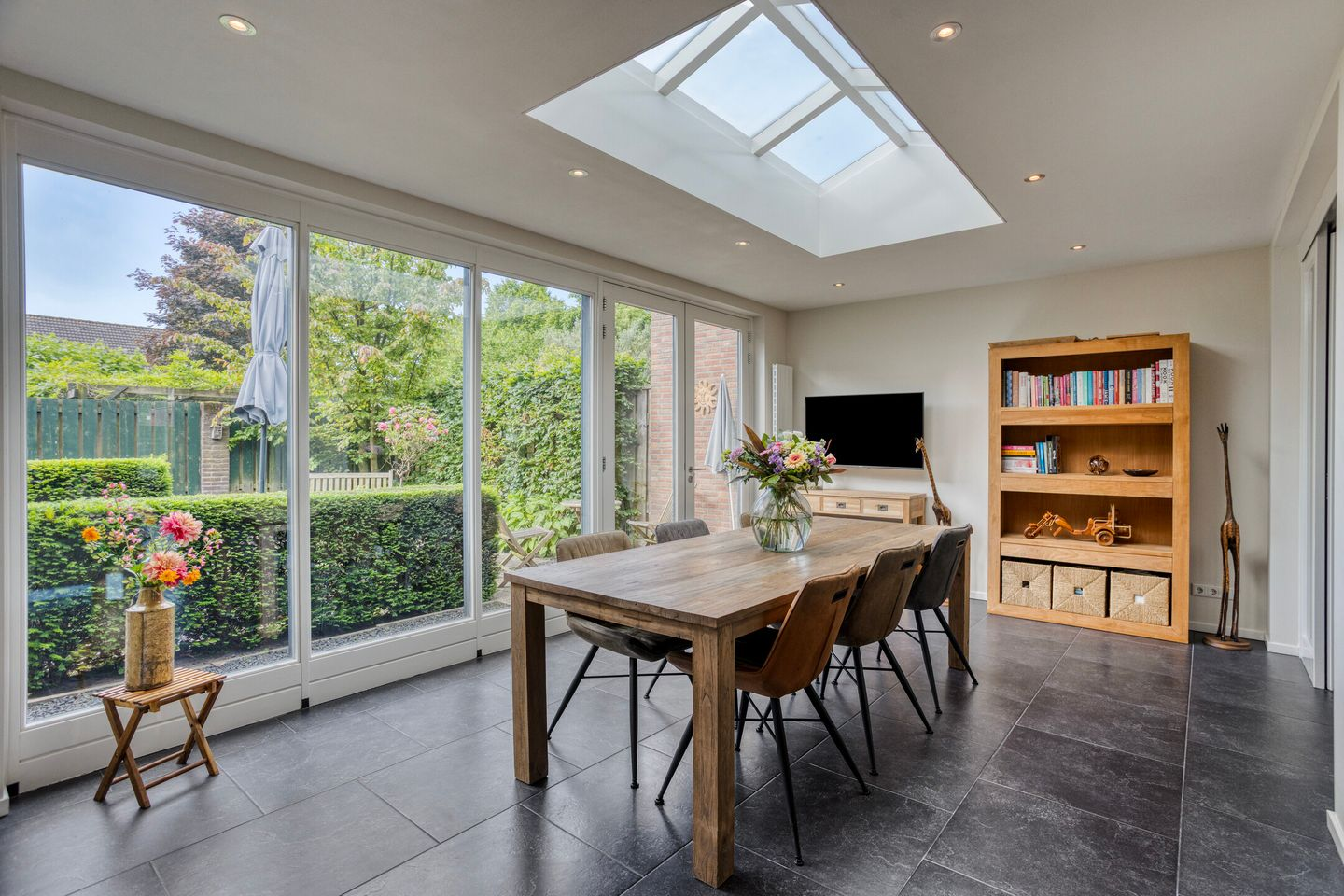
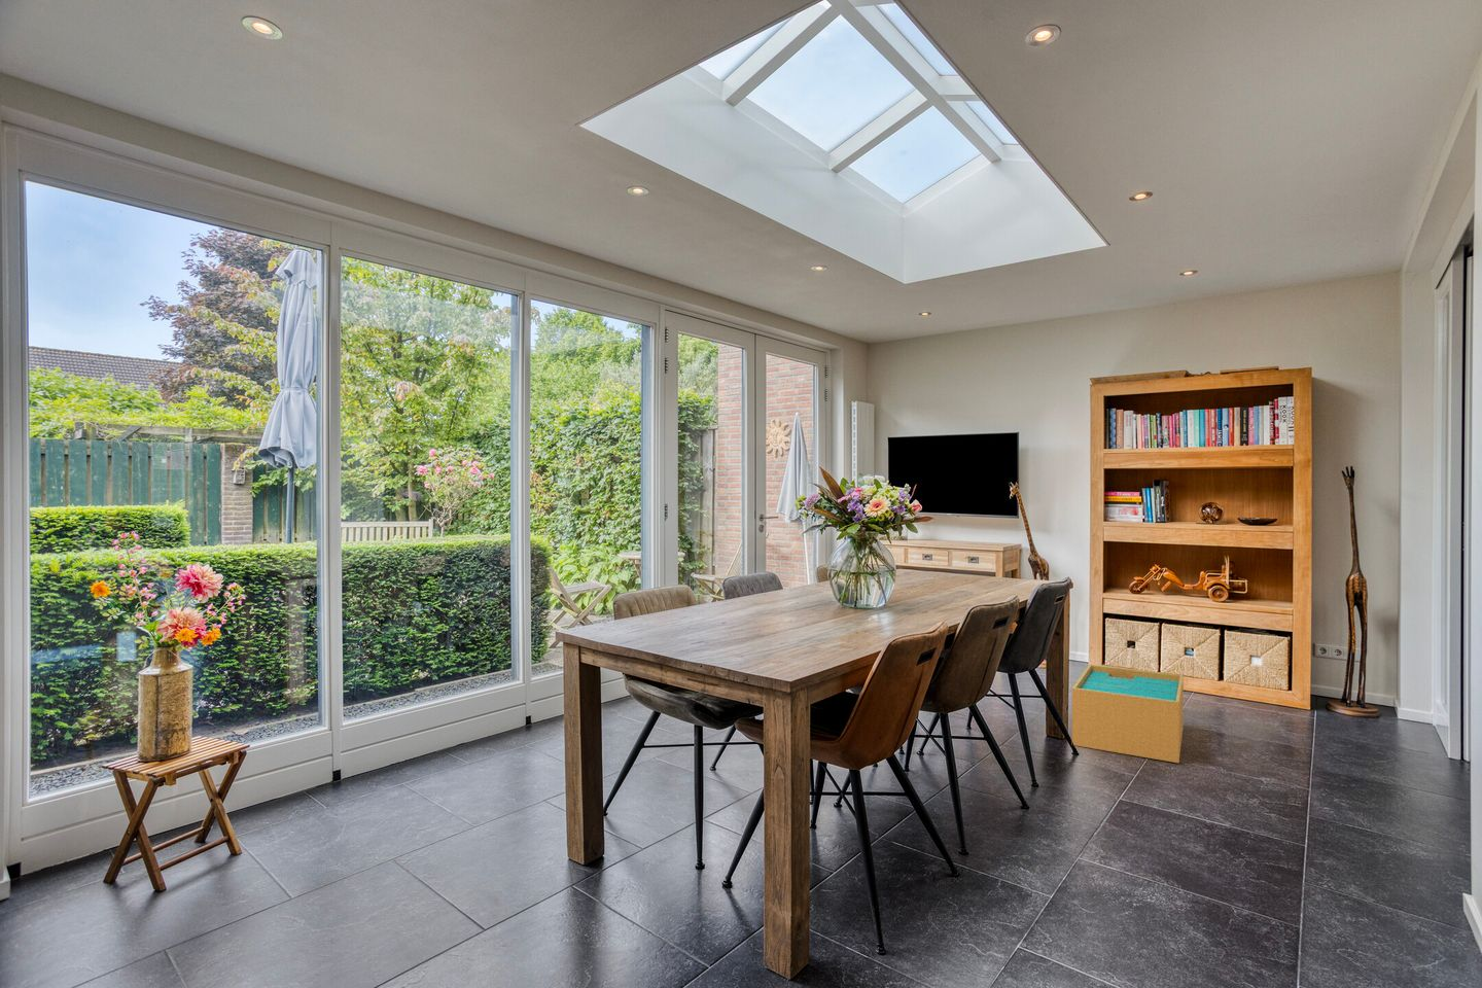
+ cardboard box (1129, 708)
